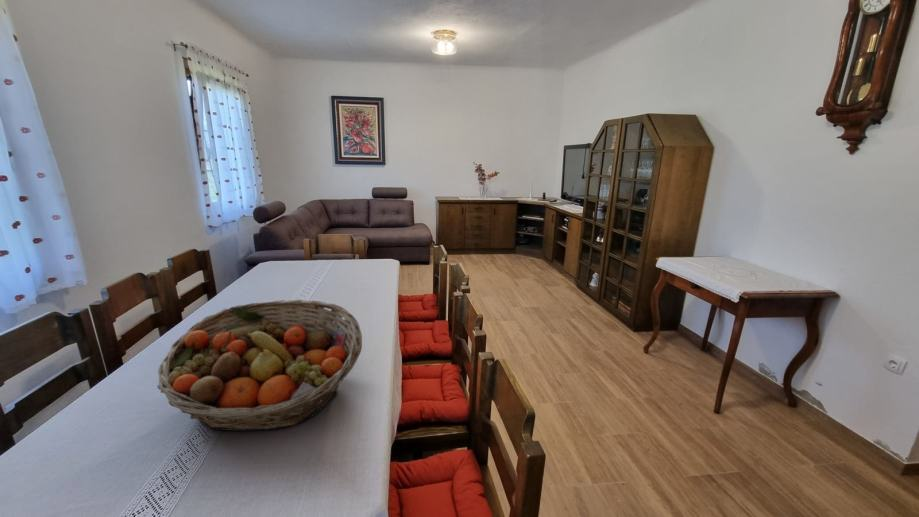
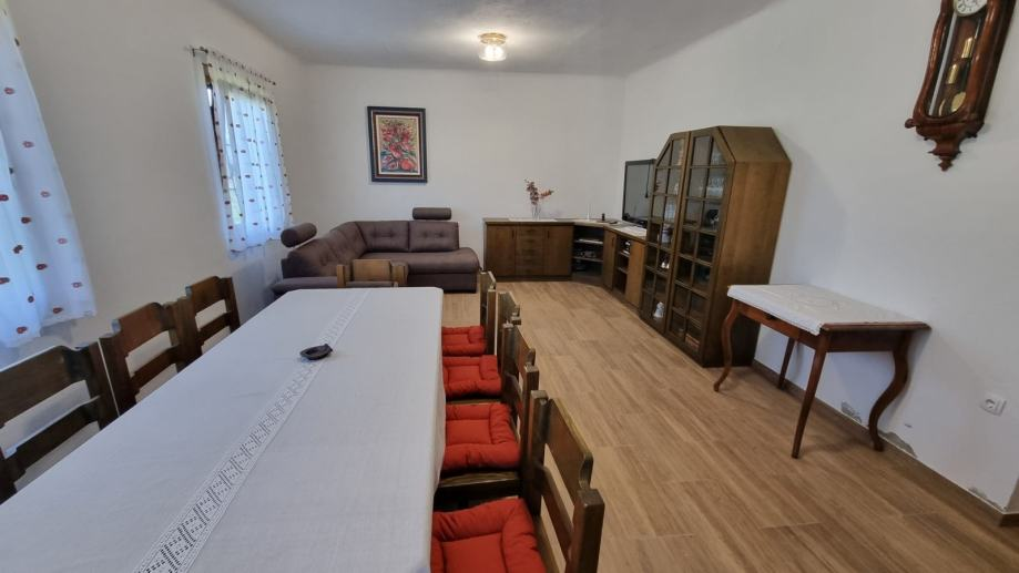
- fruit basket (269, 359)
